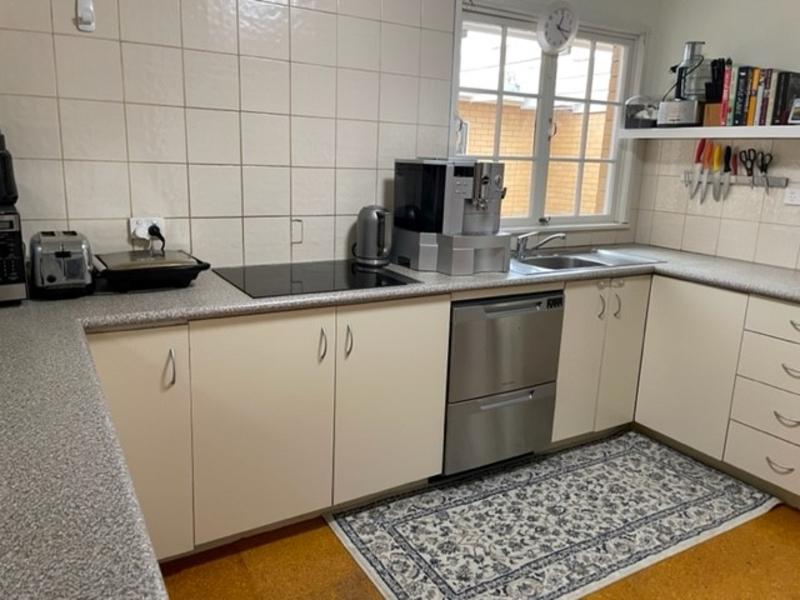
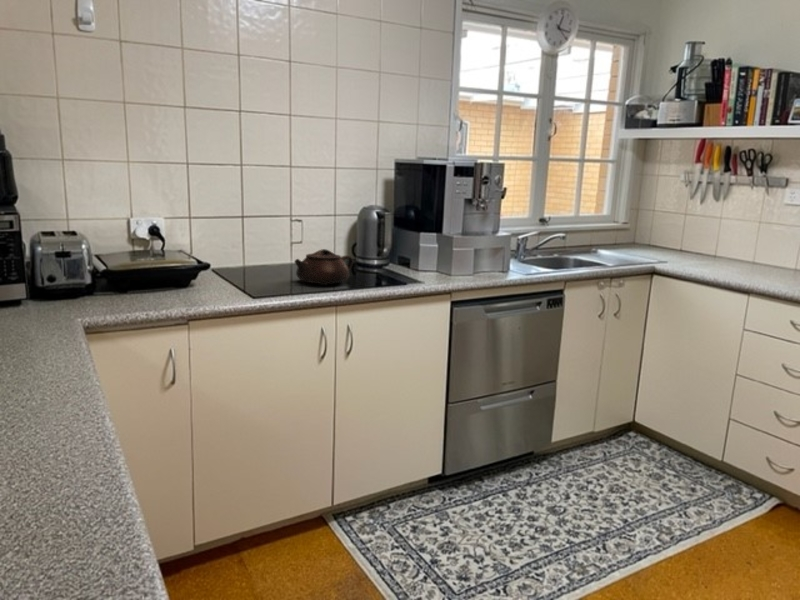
+ teapot (324, 265)
